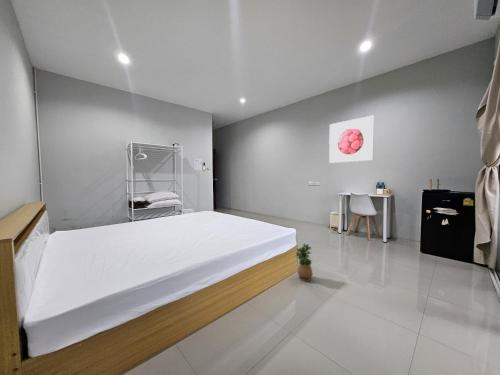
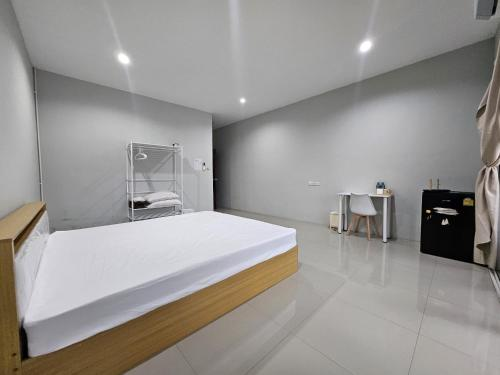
- potted plant (303, 261)
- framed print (349, 141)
